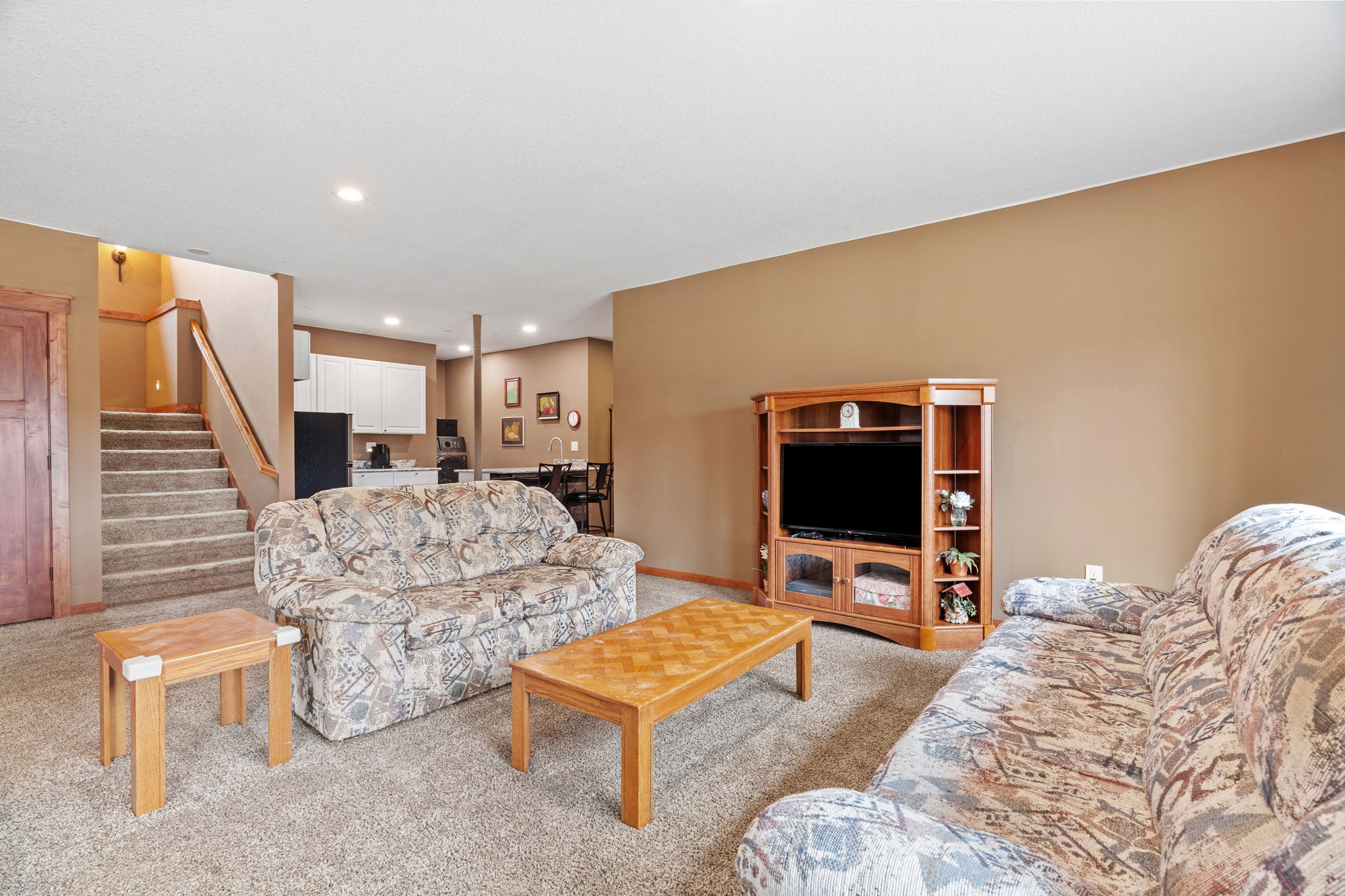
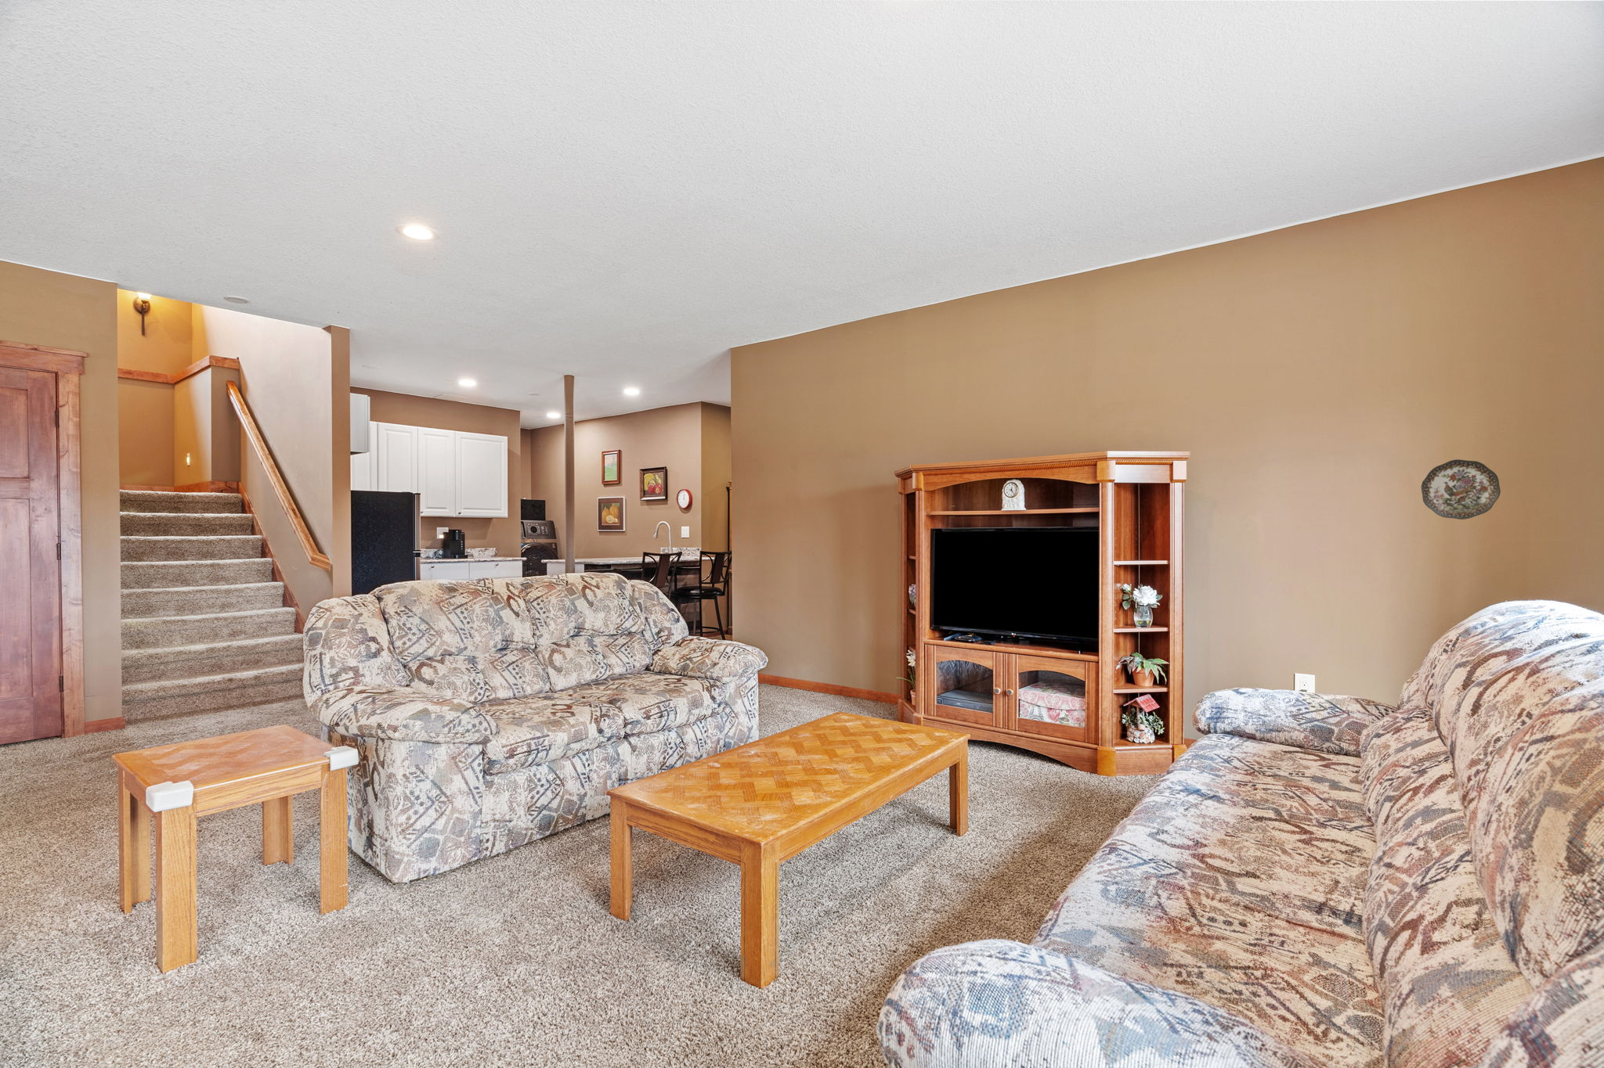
+ decorative plate (1460, 489)
